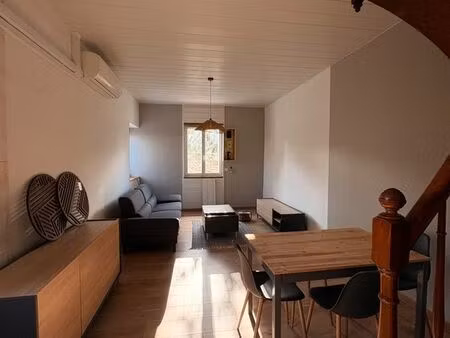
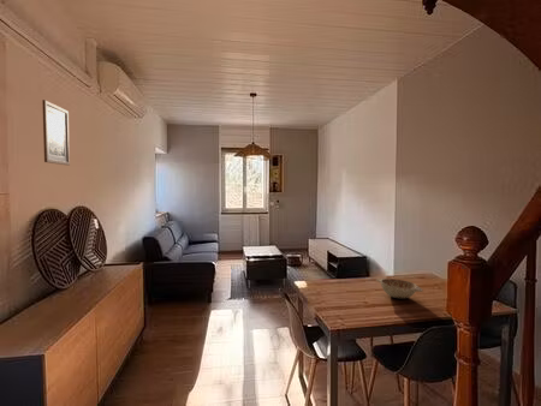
+ decorative bowl (398, 289)
+ wall art (57, 135)
